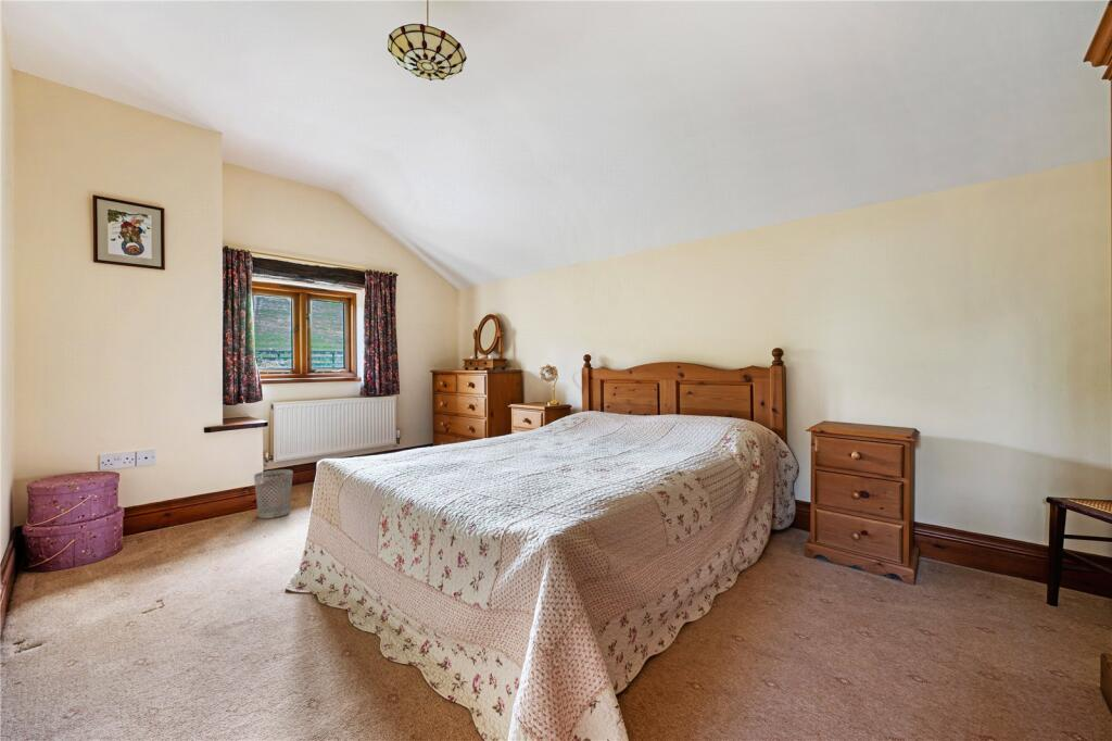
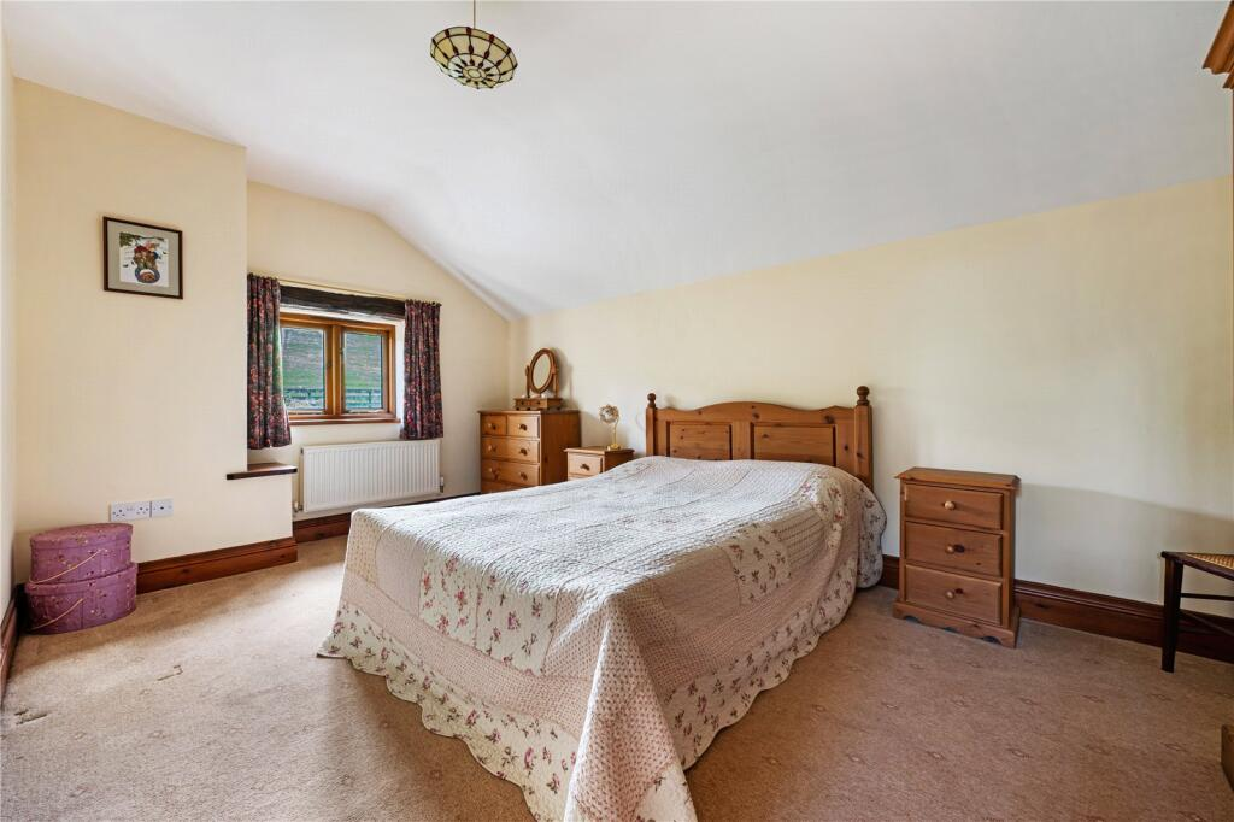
- wastebasket (274, 493)
